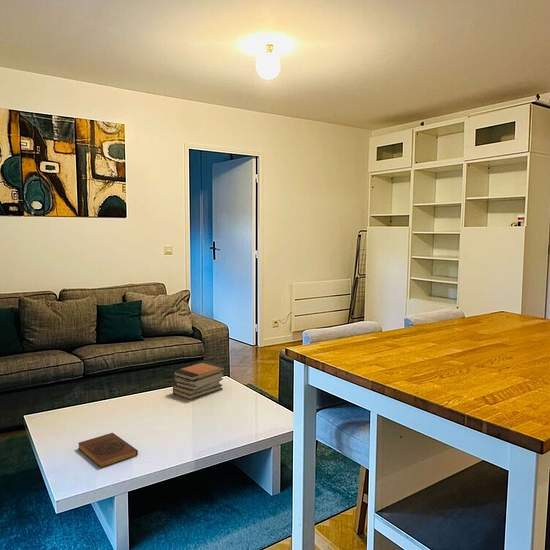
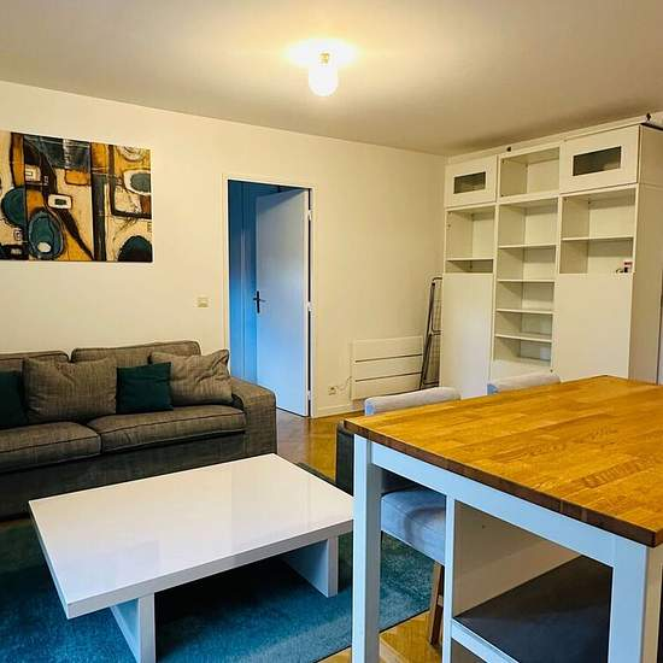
- book stack (199, 379)
- book (107, 448)
